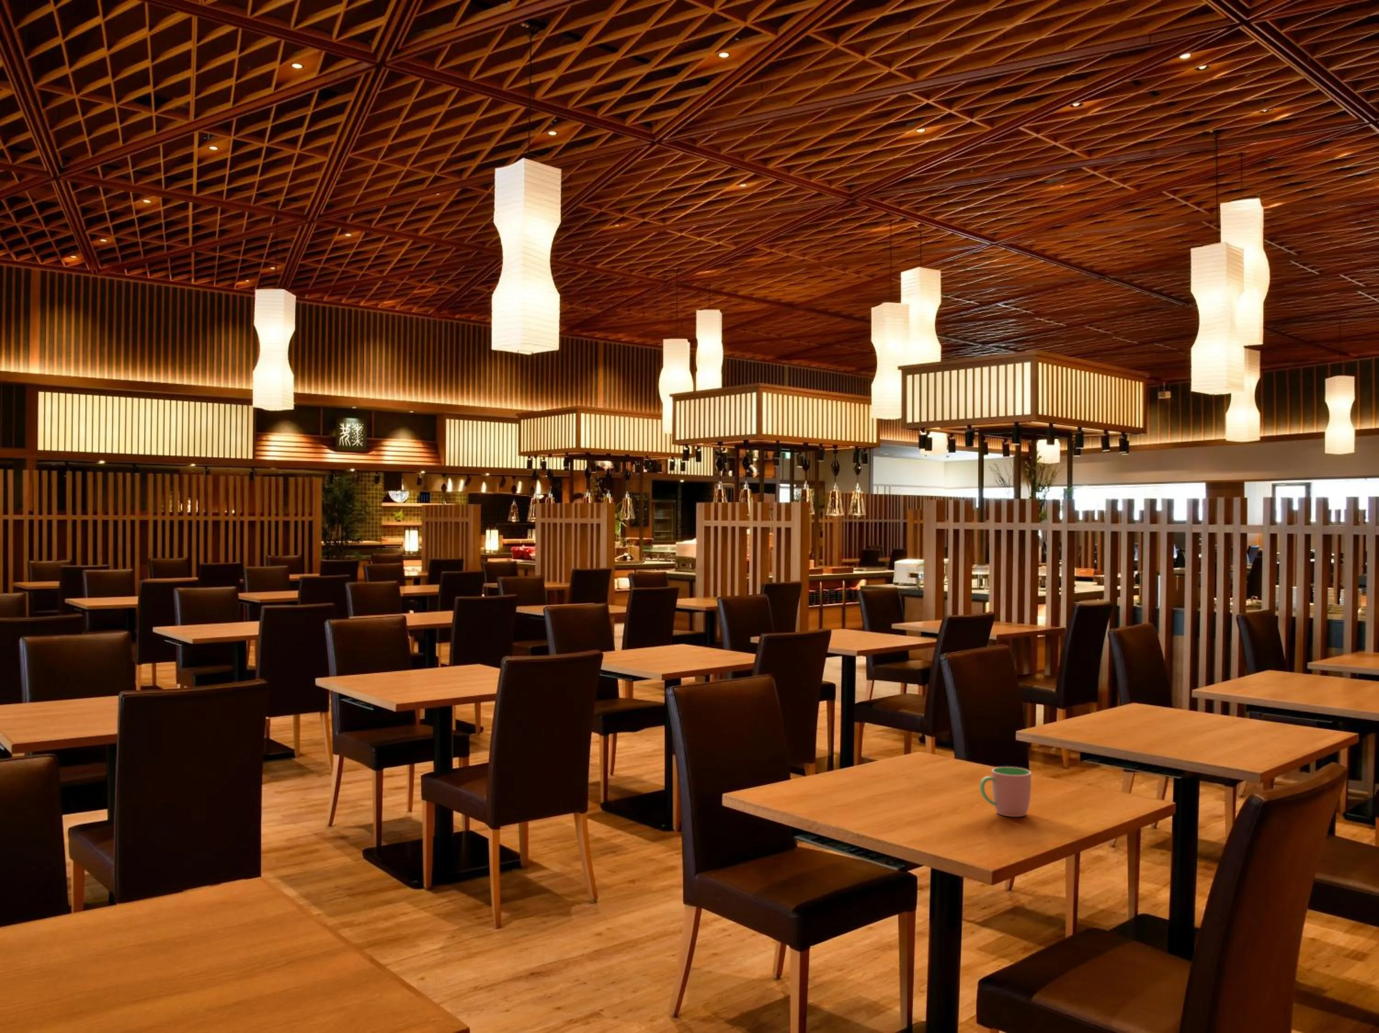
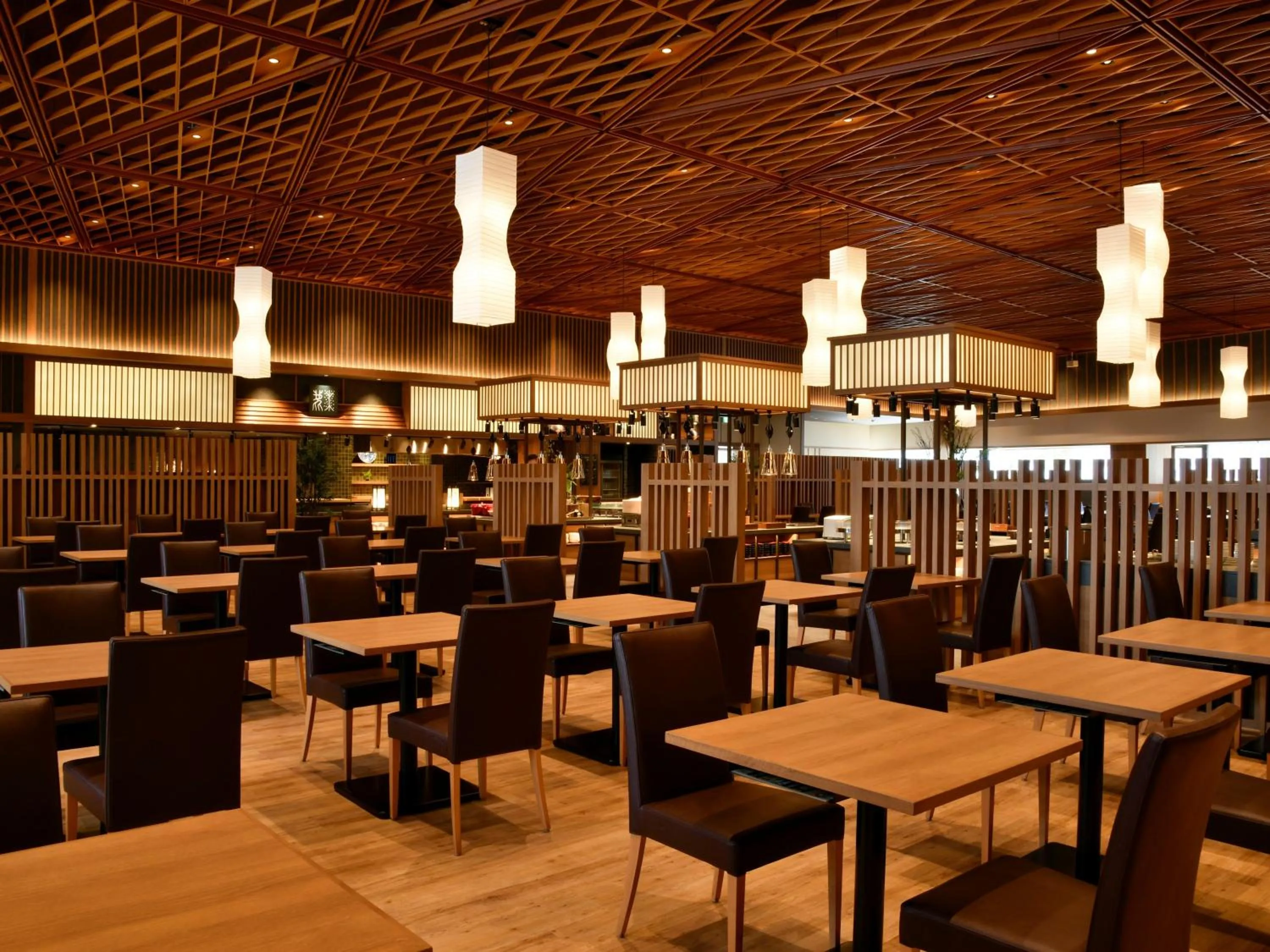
- cup (1004, 792)
